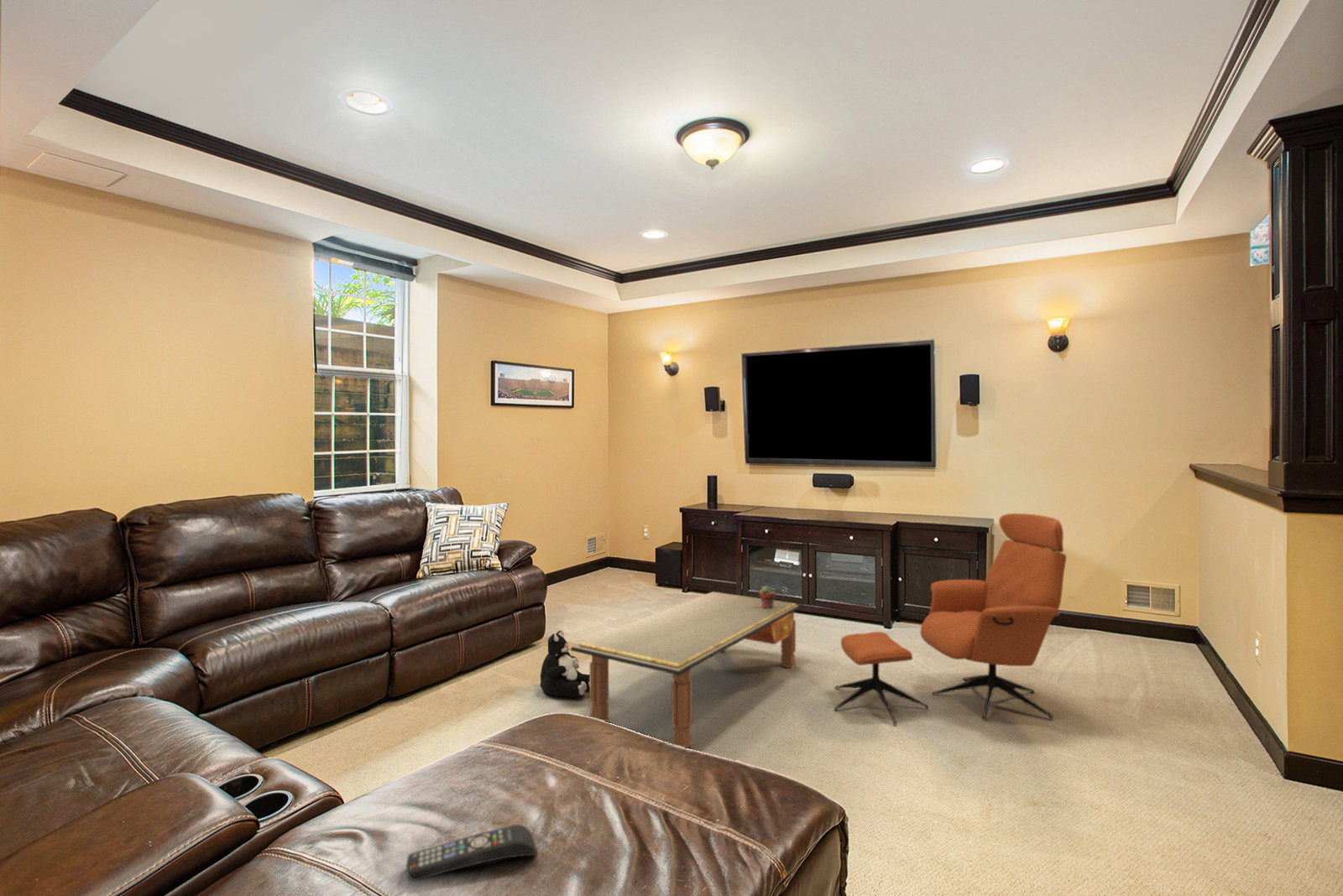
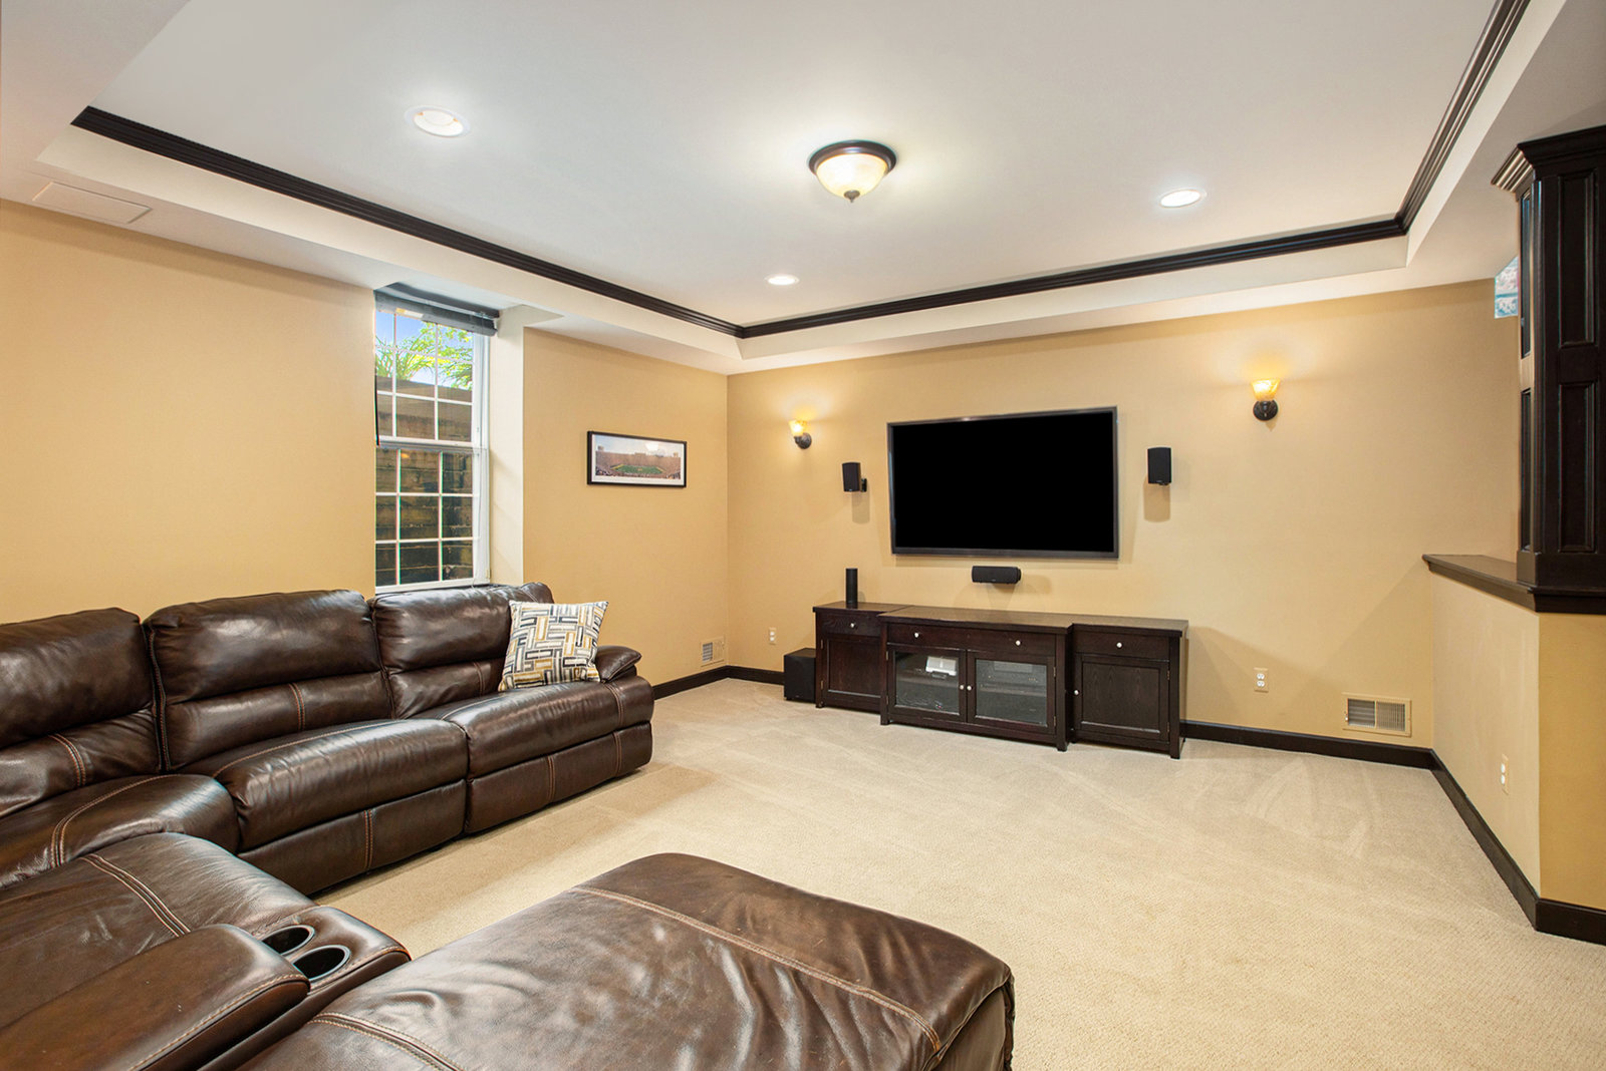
- potted succulent (767, 596)
- remote control (473, 852)
- plush toy (566, 662)
- coffee table (701, 657)
- armchair (938, 608)
